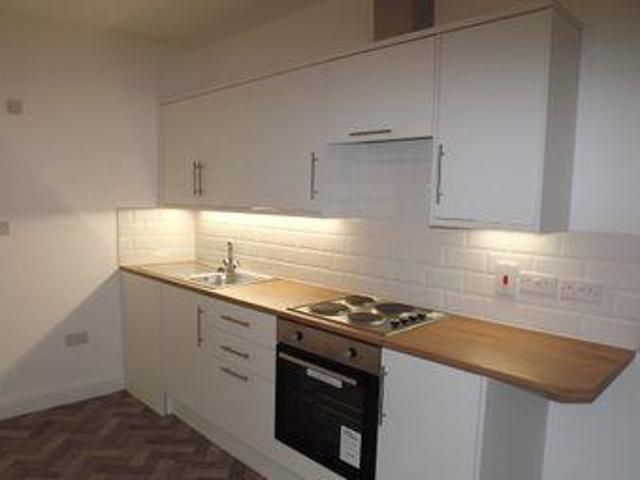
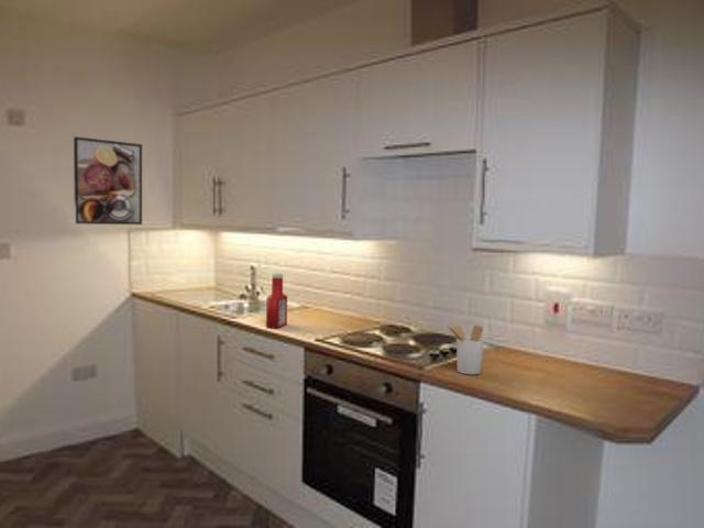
+ soap bottle (276, 299)
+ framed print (109, 183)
+ utensil holder (463, 346)
